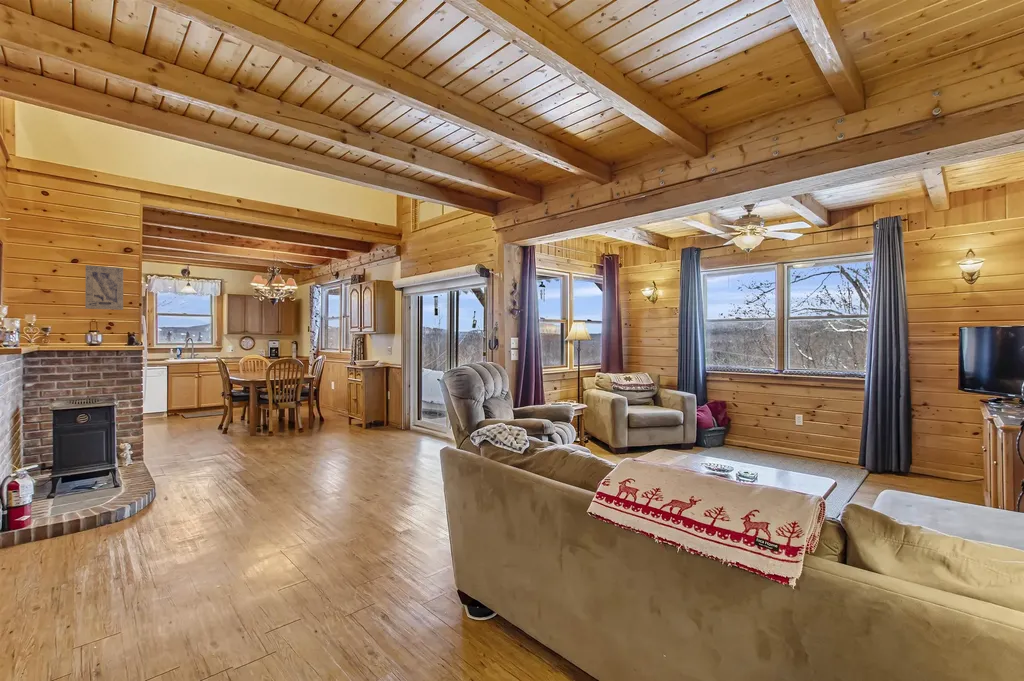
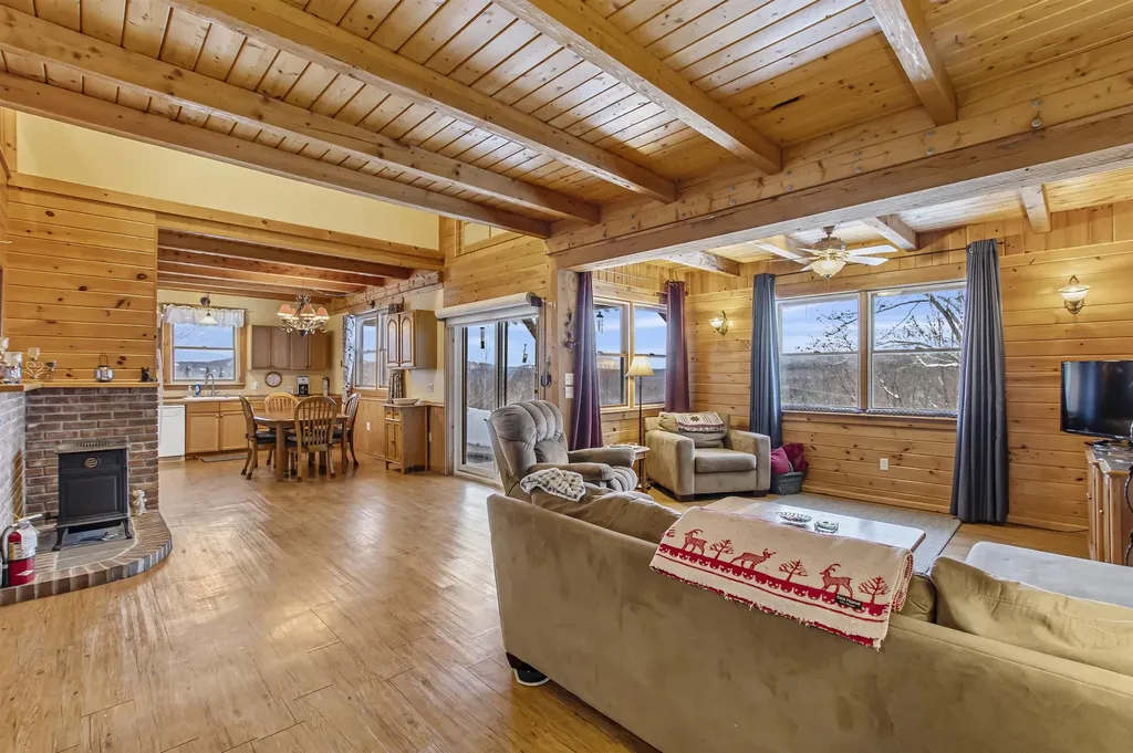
- wall art (104, 287)
